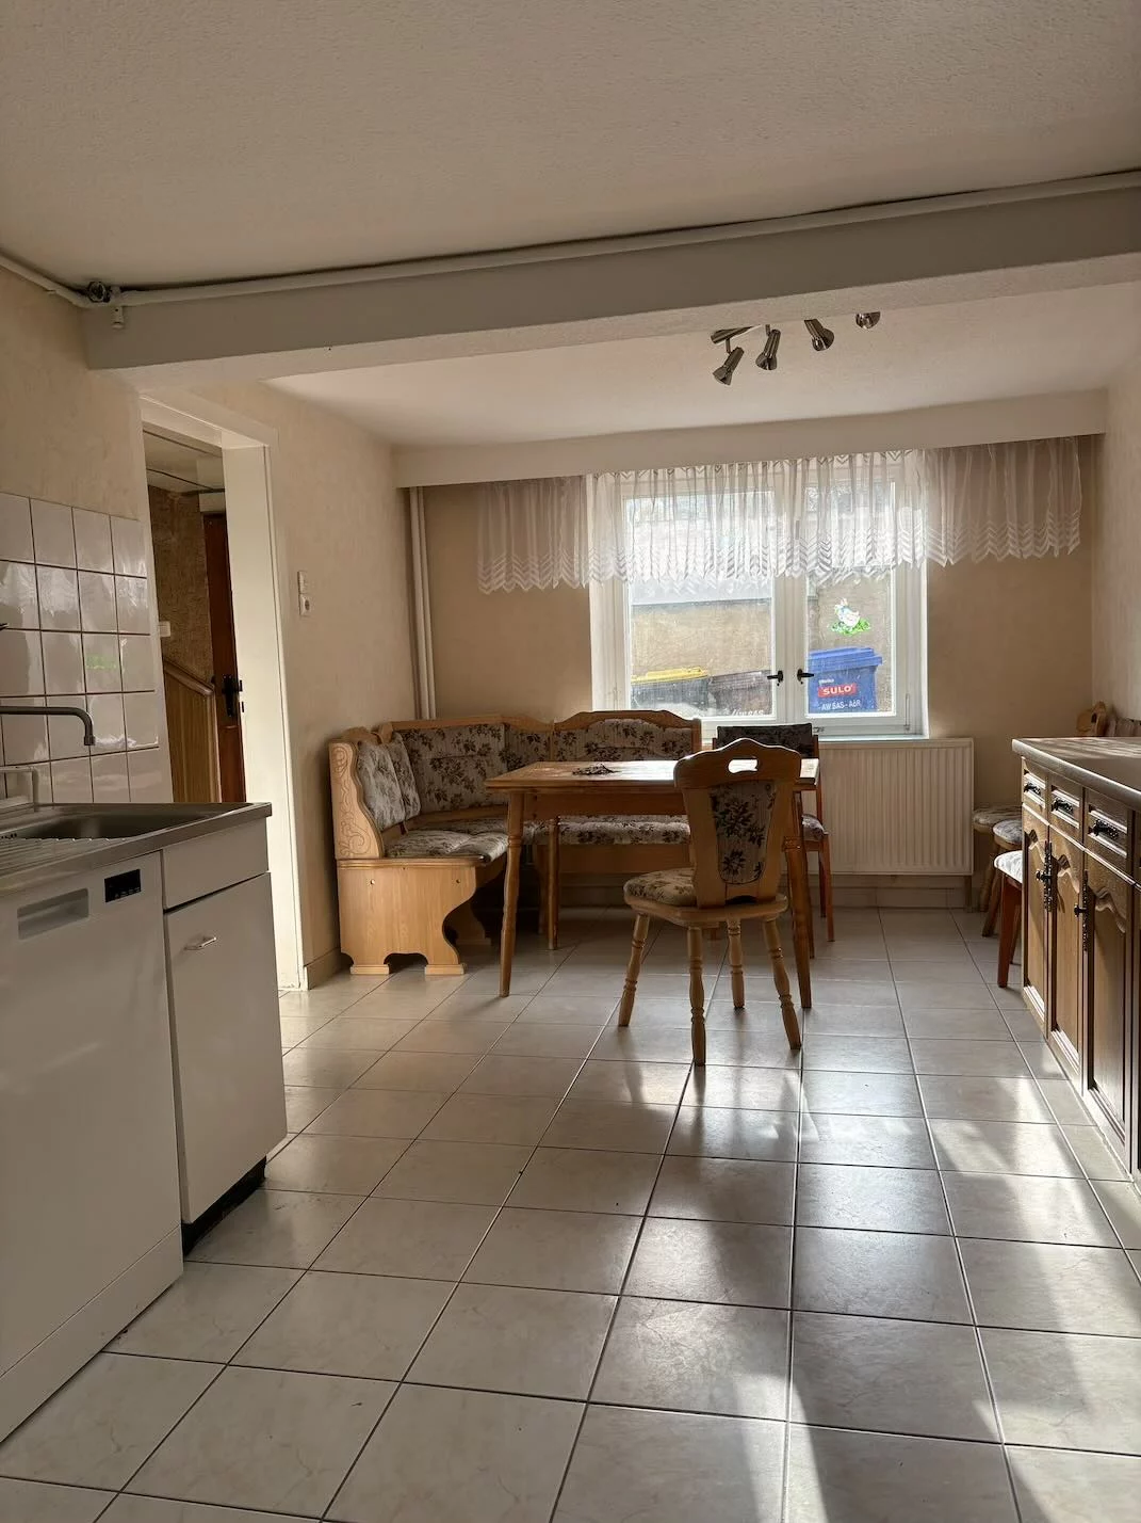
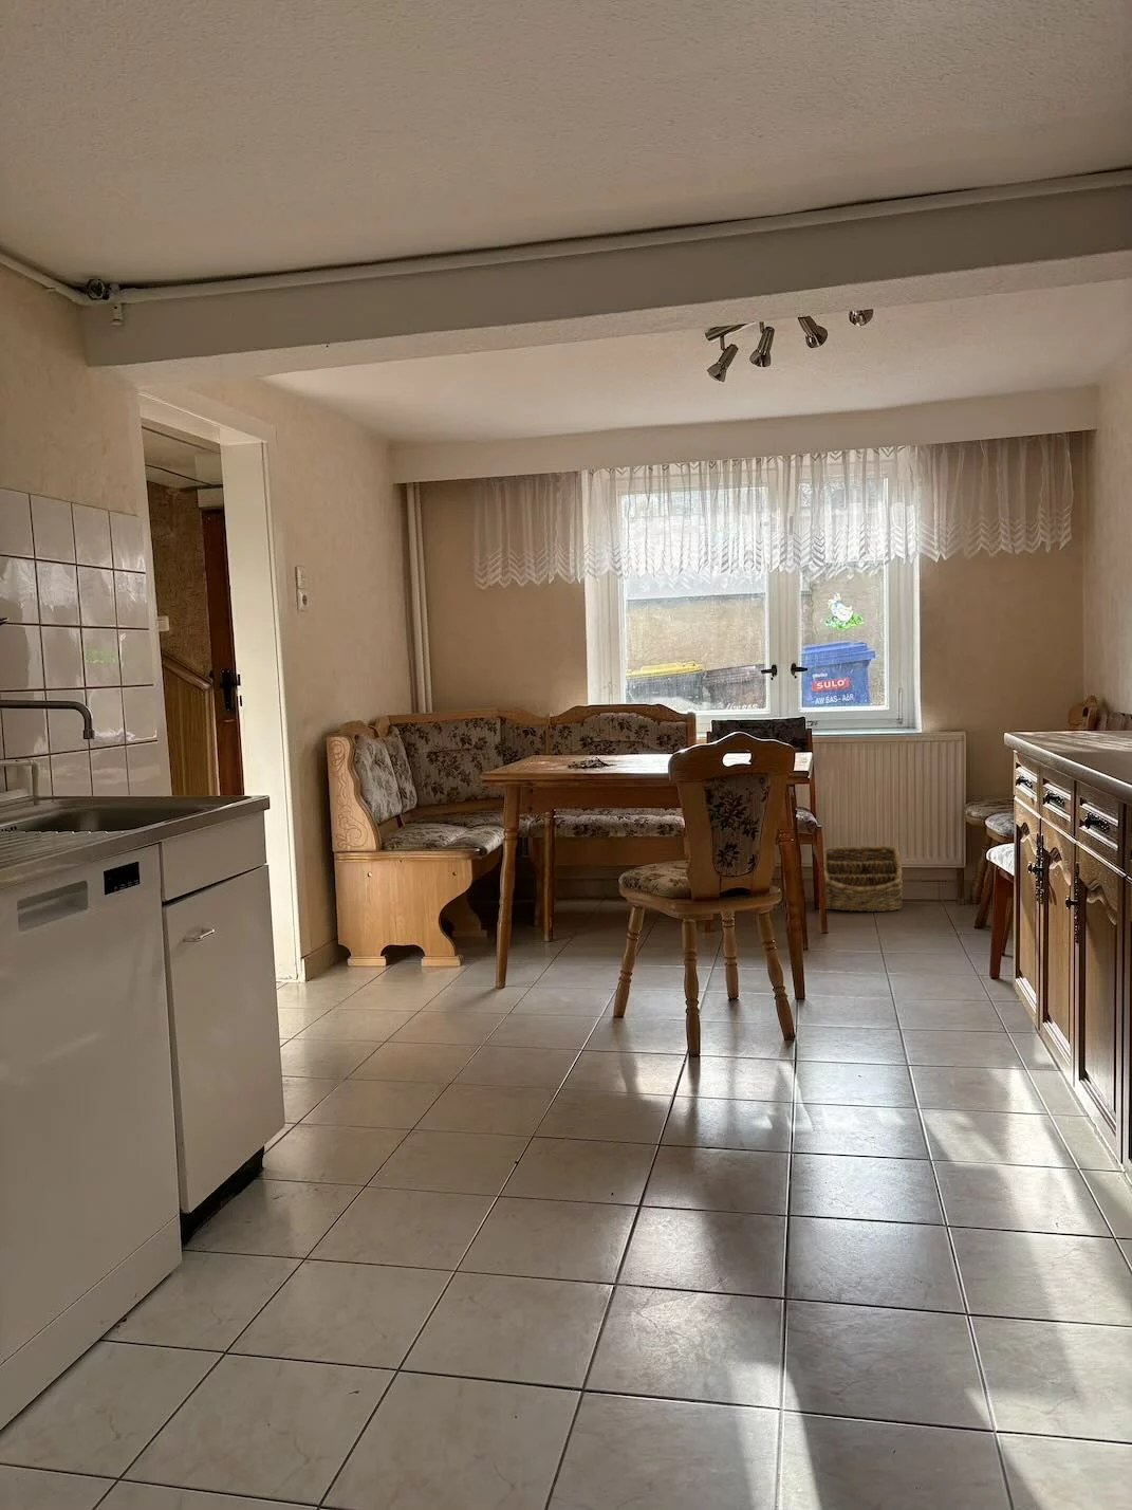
+ basket (861, 877)
